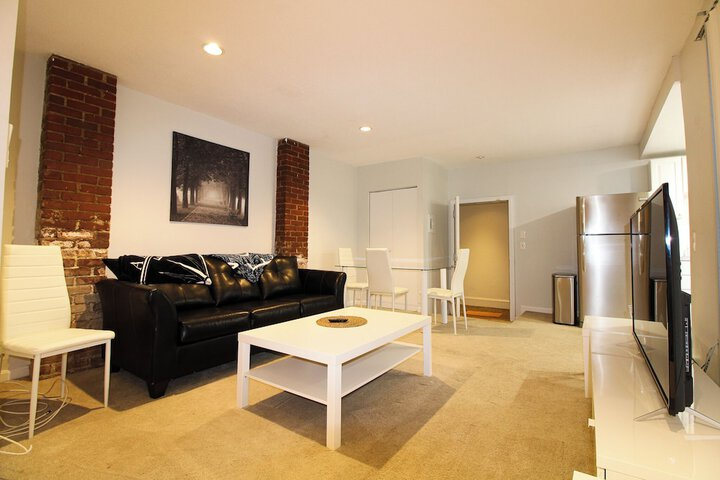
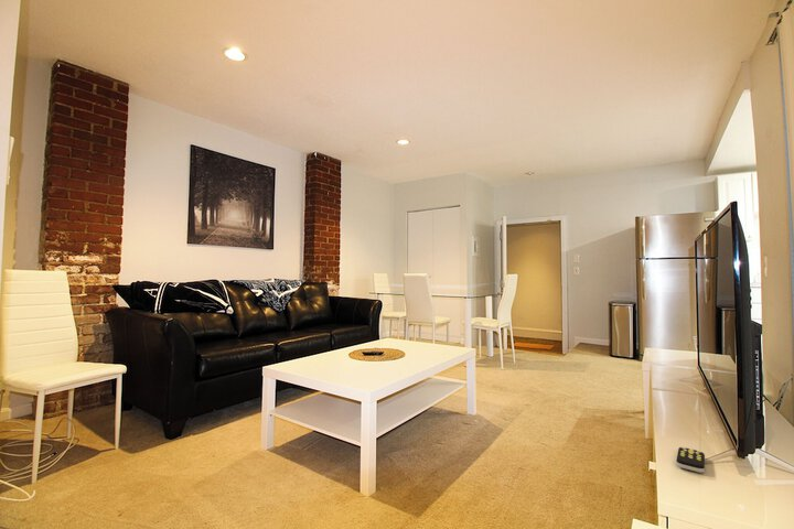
+ remote control (690, 458)
